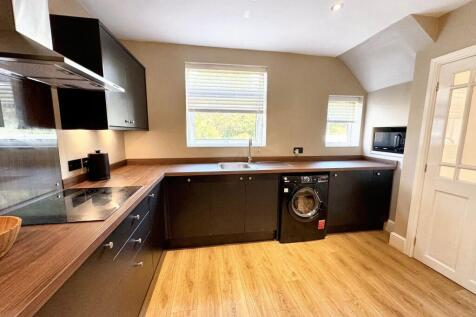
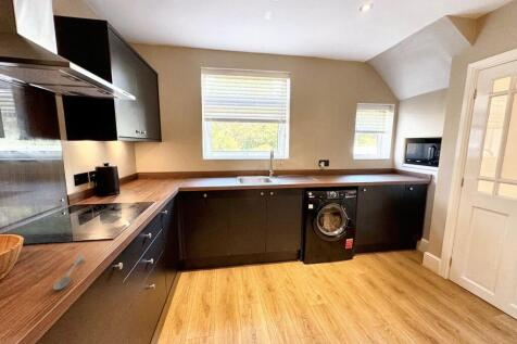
+ soupspoon (70, 271)
